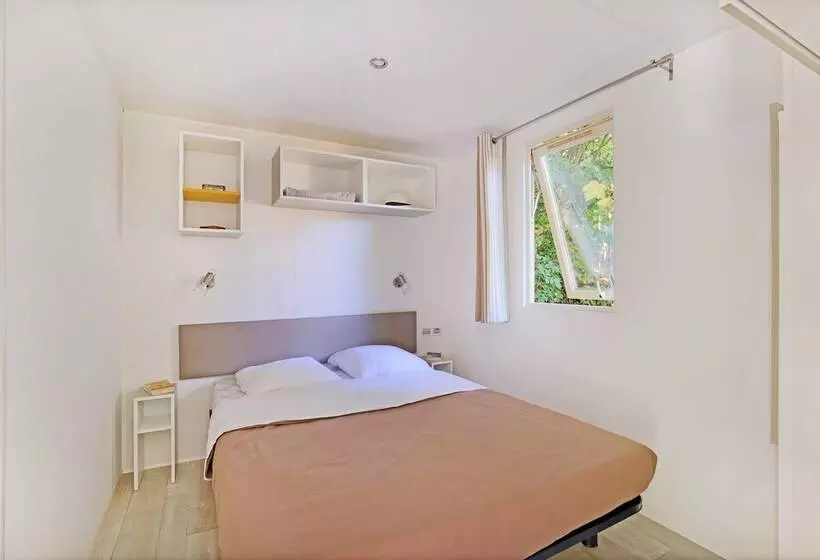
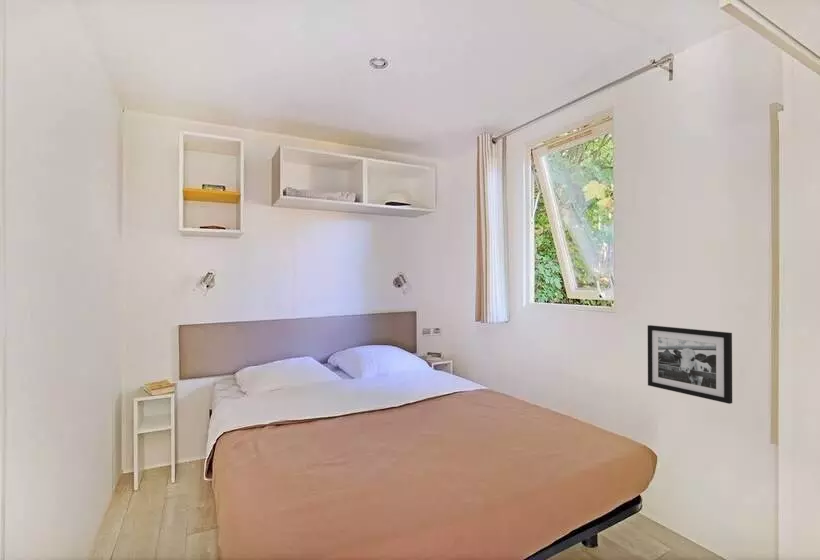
+ picture frame (686, 361)
